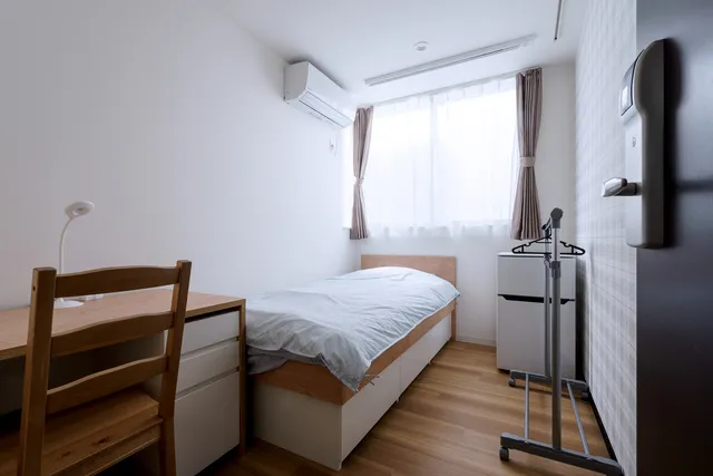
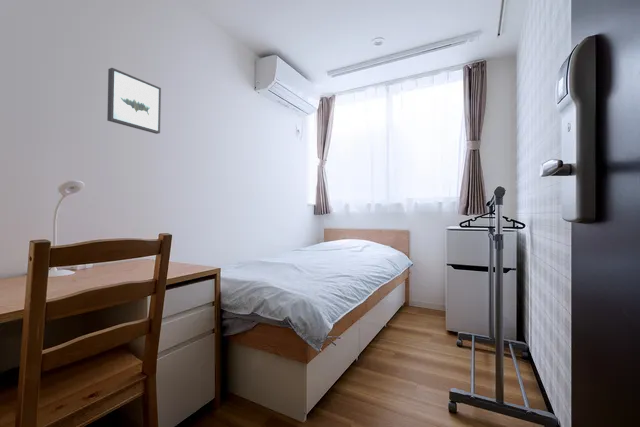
+ wall art (135, 103)
